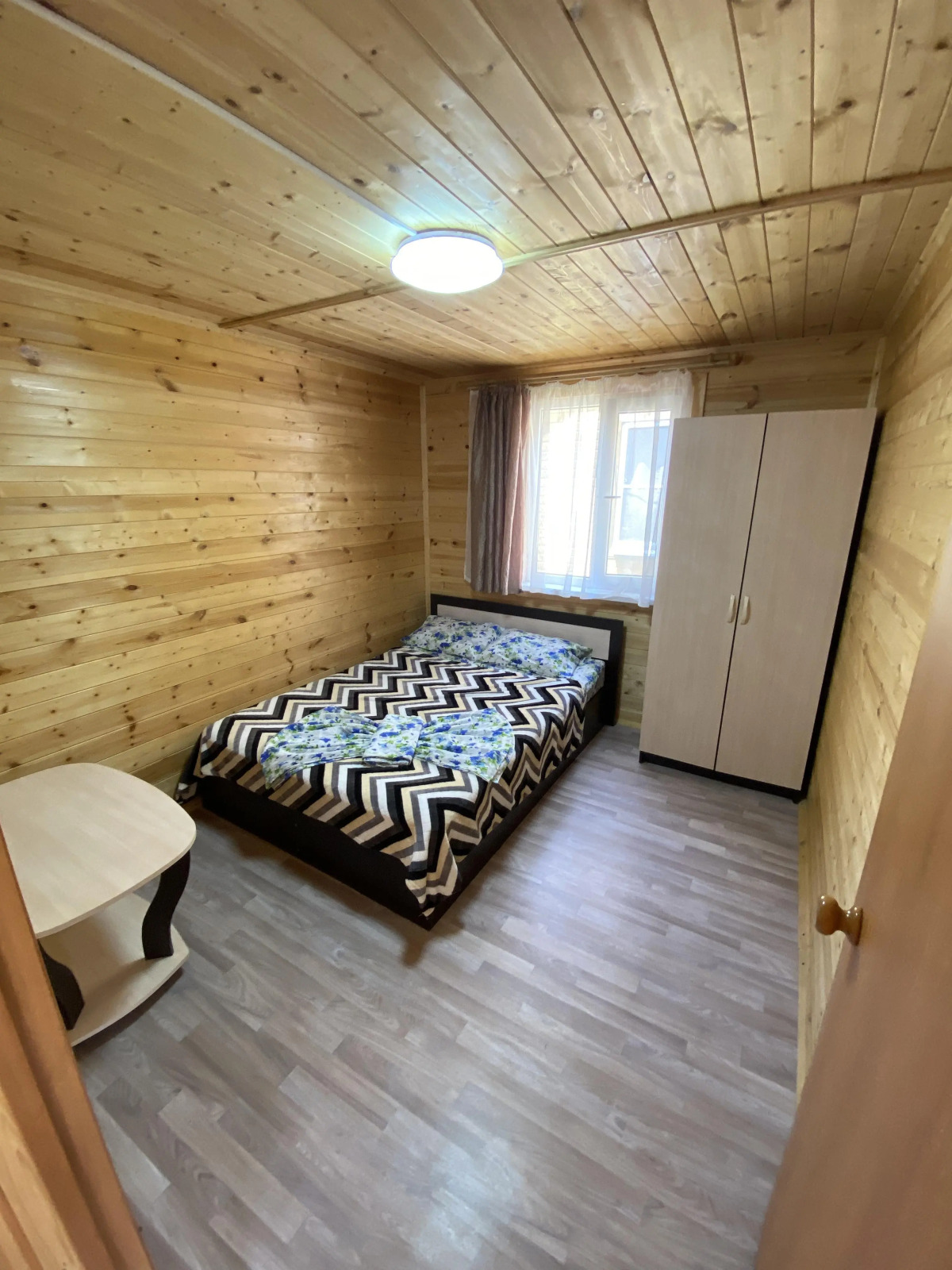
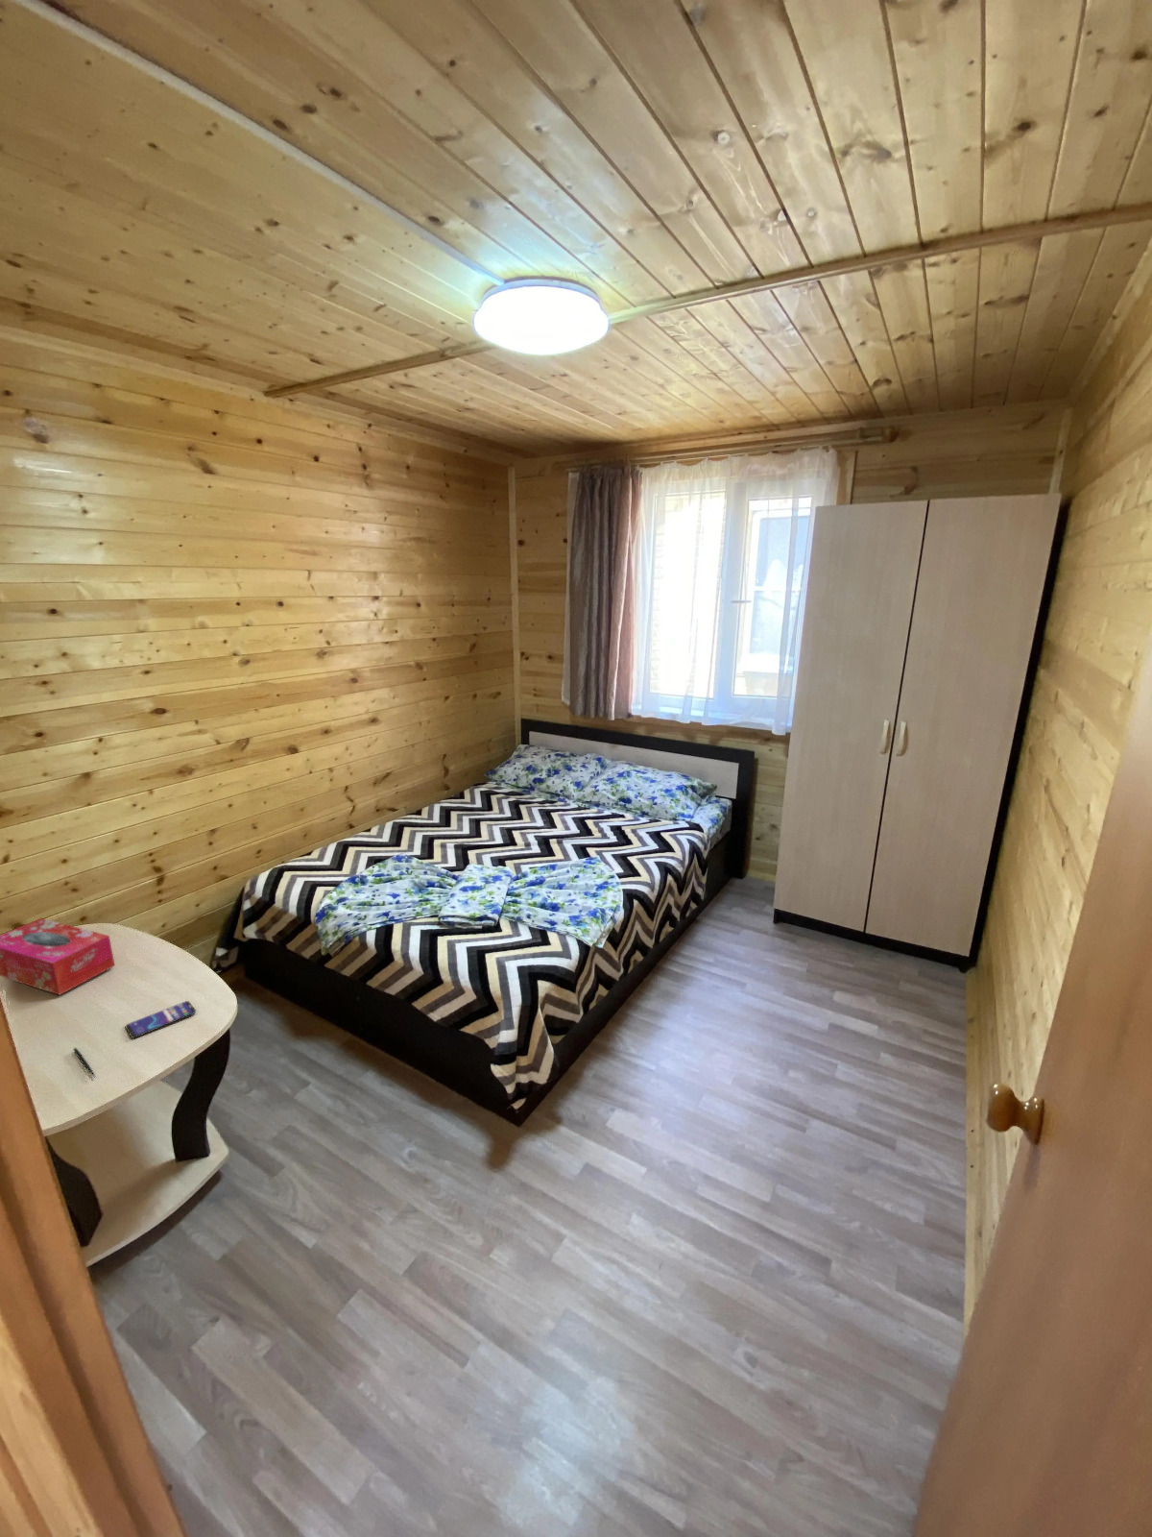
+ tissue box (50, 954)
+ smartphone (161, 1018)
+ pen (83, 1063)
